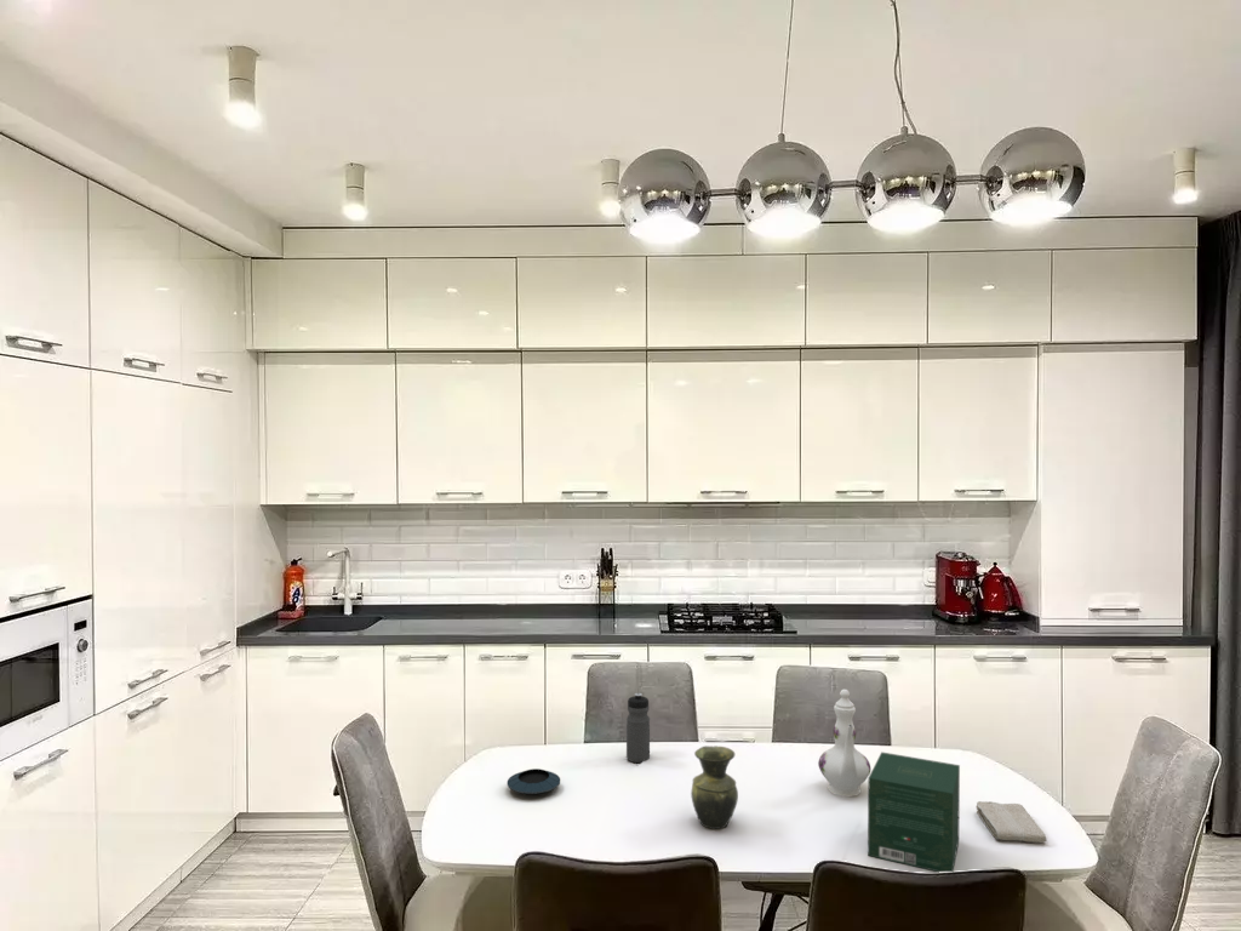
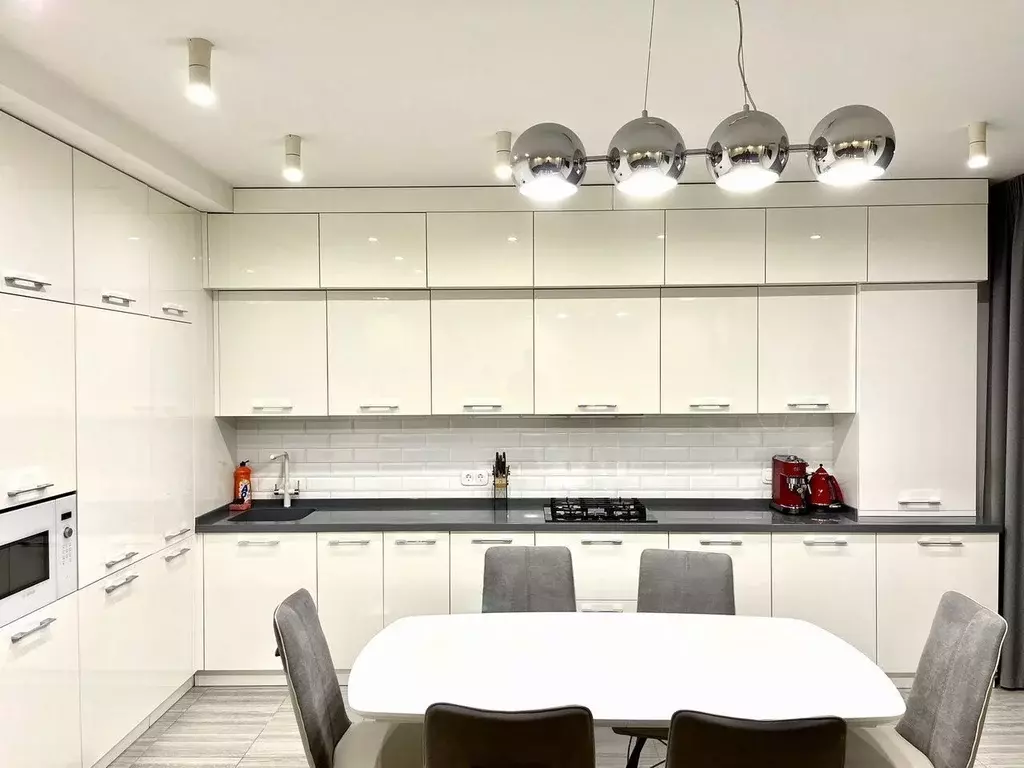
- vase (714, 787)
- saucer (533, 779)
- gift box (914, 809)
- washcloth (1008, 819)
- chinaware (845, 742)
- water bottle (637, 726)
